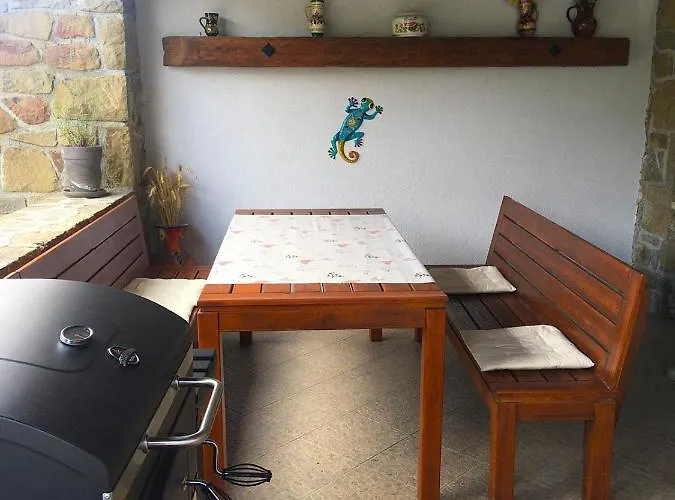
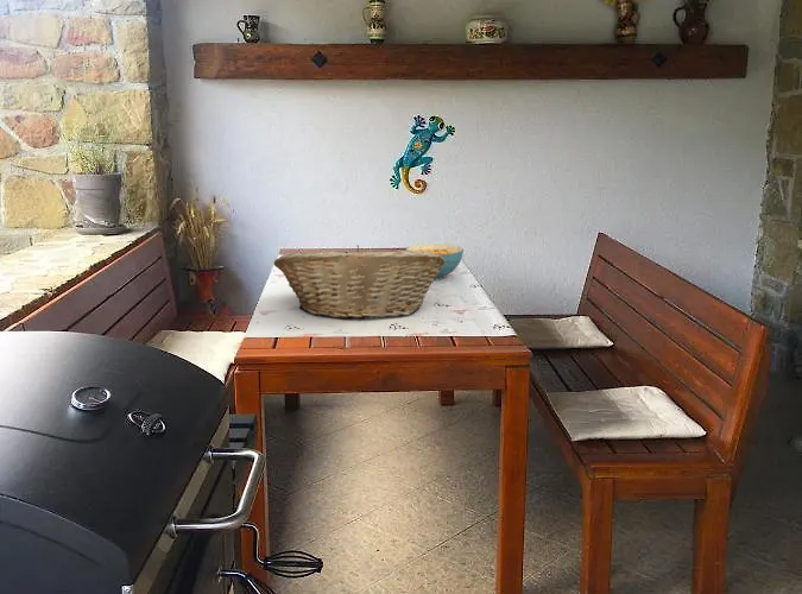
+ fruit basket (360, 274)
+ cereal bowl (440, 268)
